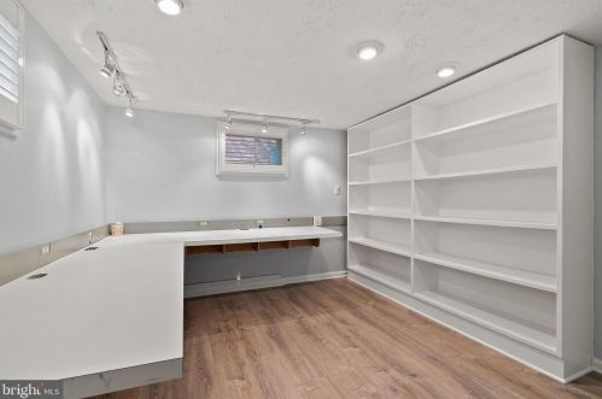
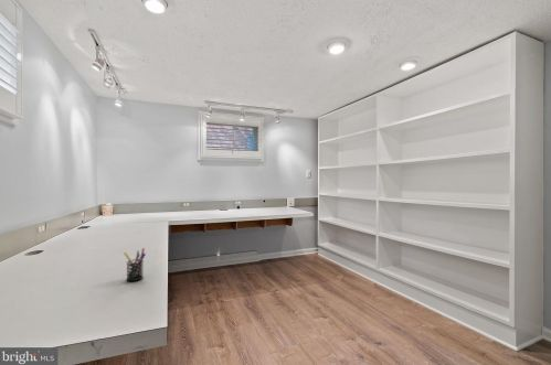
+ pen holder (136, 262)
